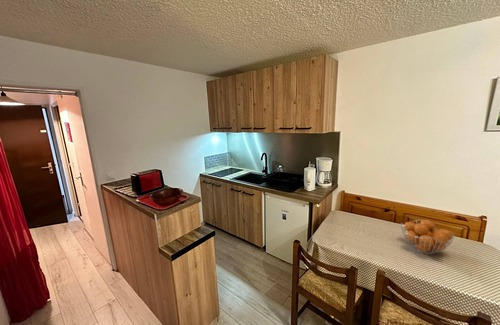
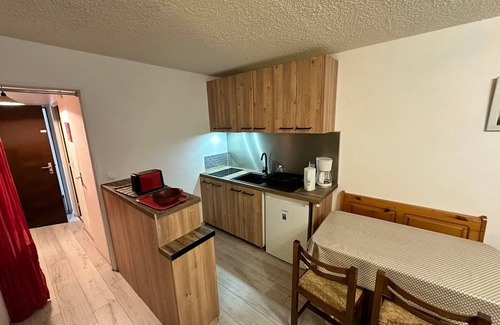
- fruit basket (425, 236)
